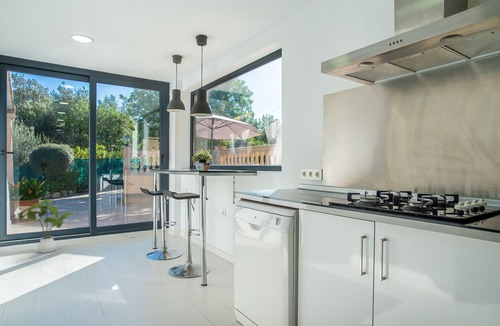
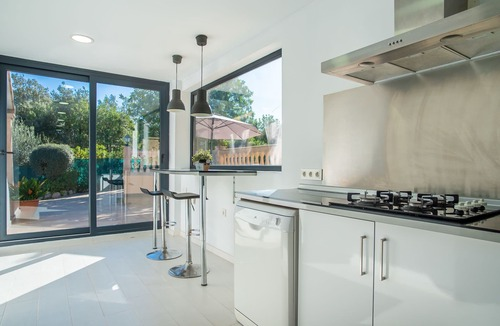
- house plant (47, 224)
